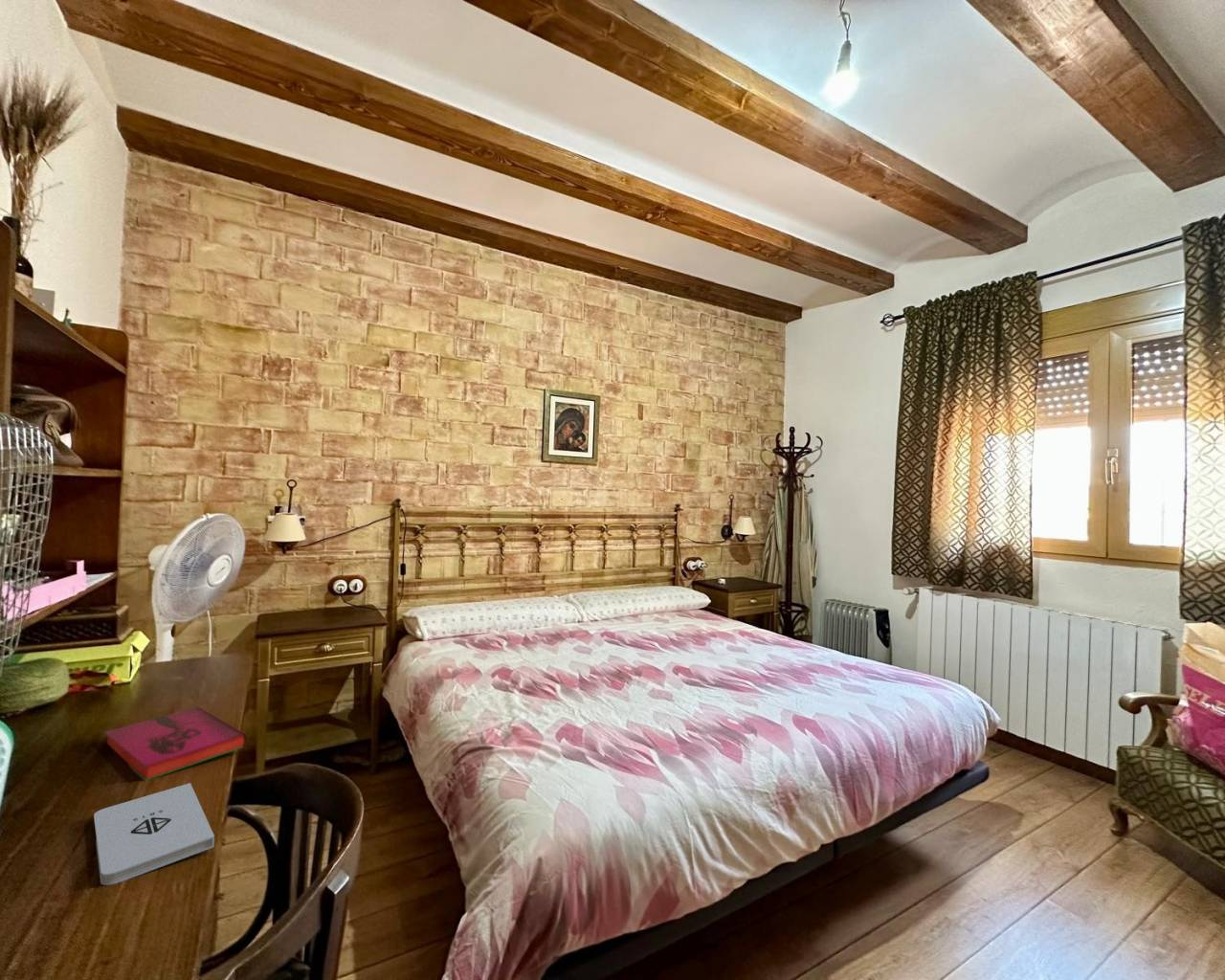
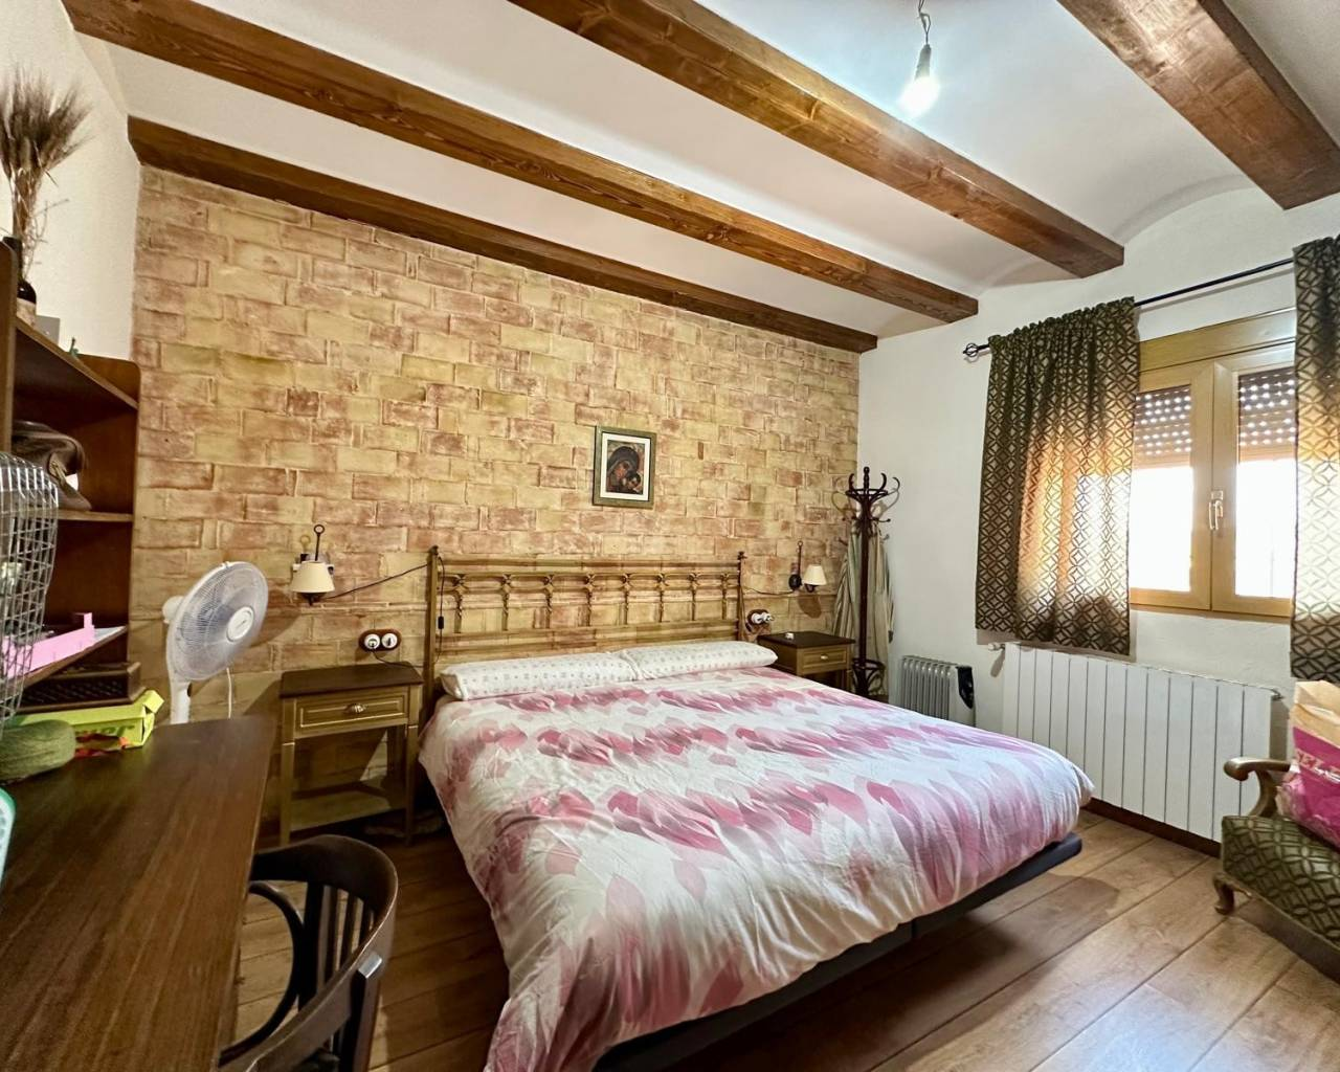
- notepad (151, 829)
- hardback book (175, 739)
